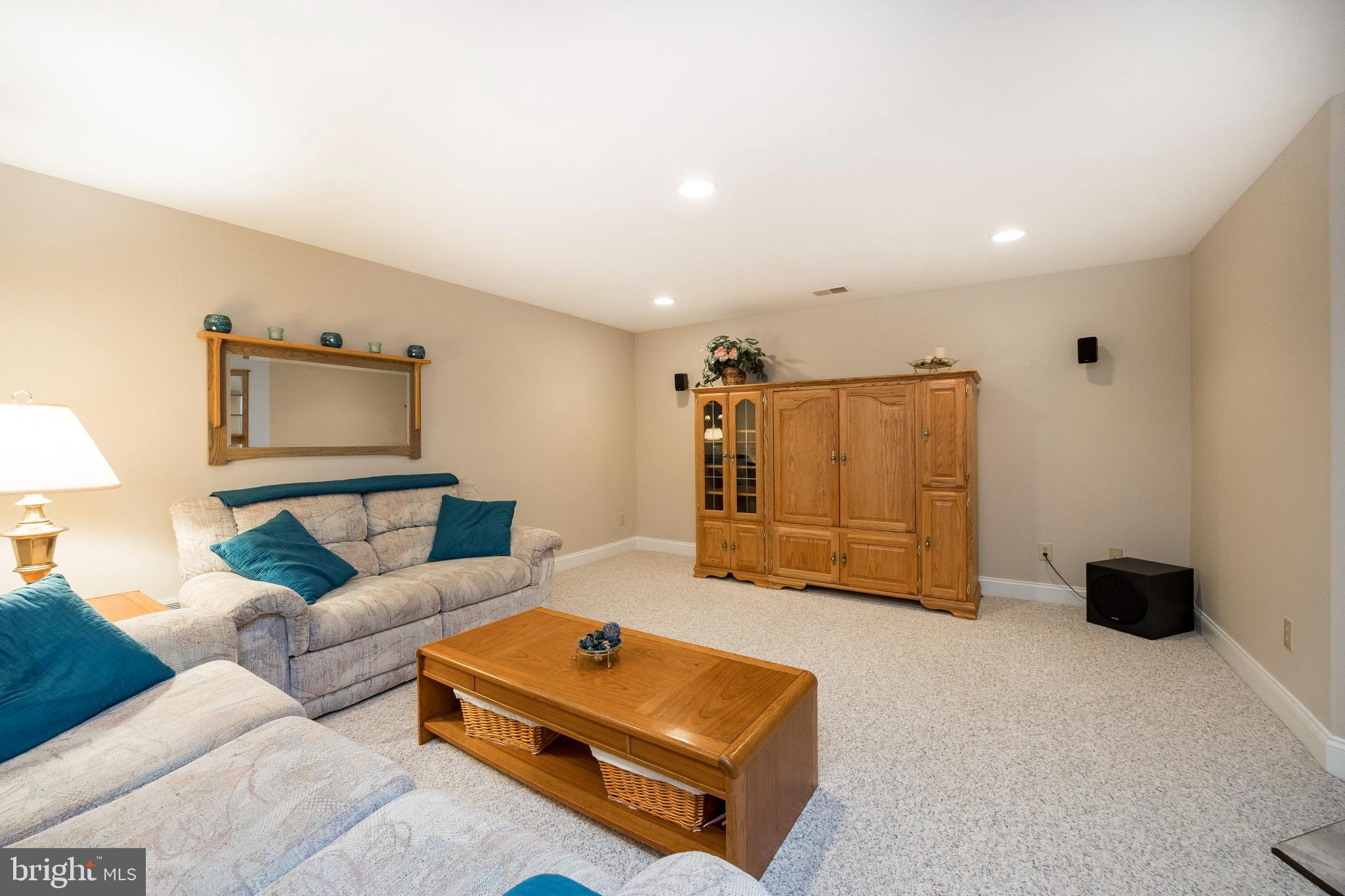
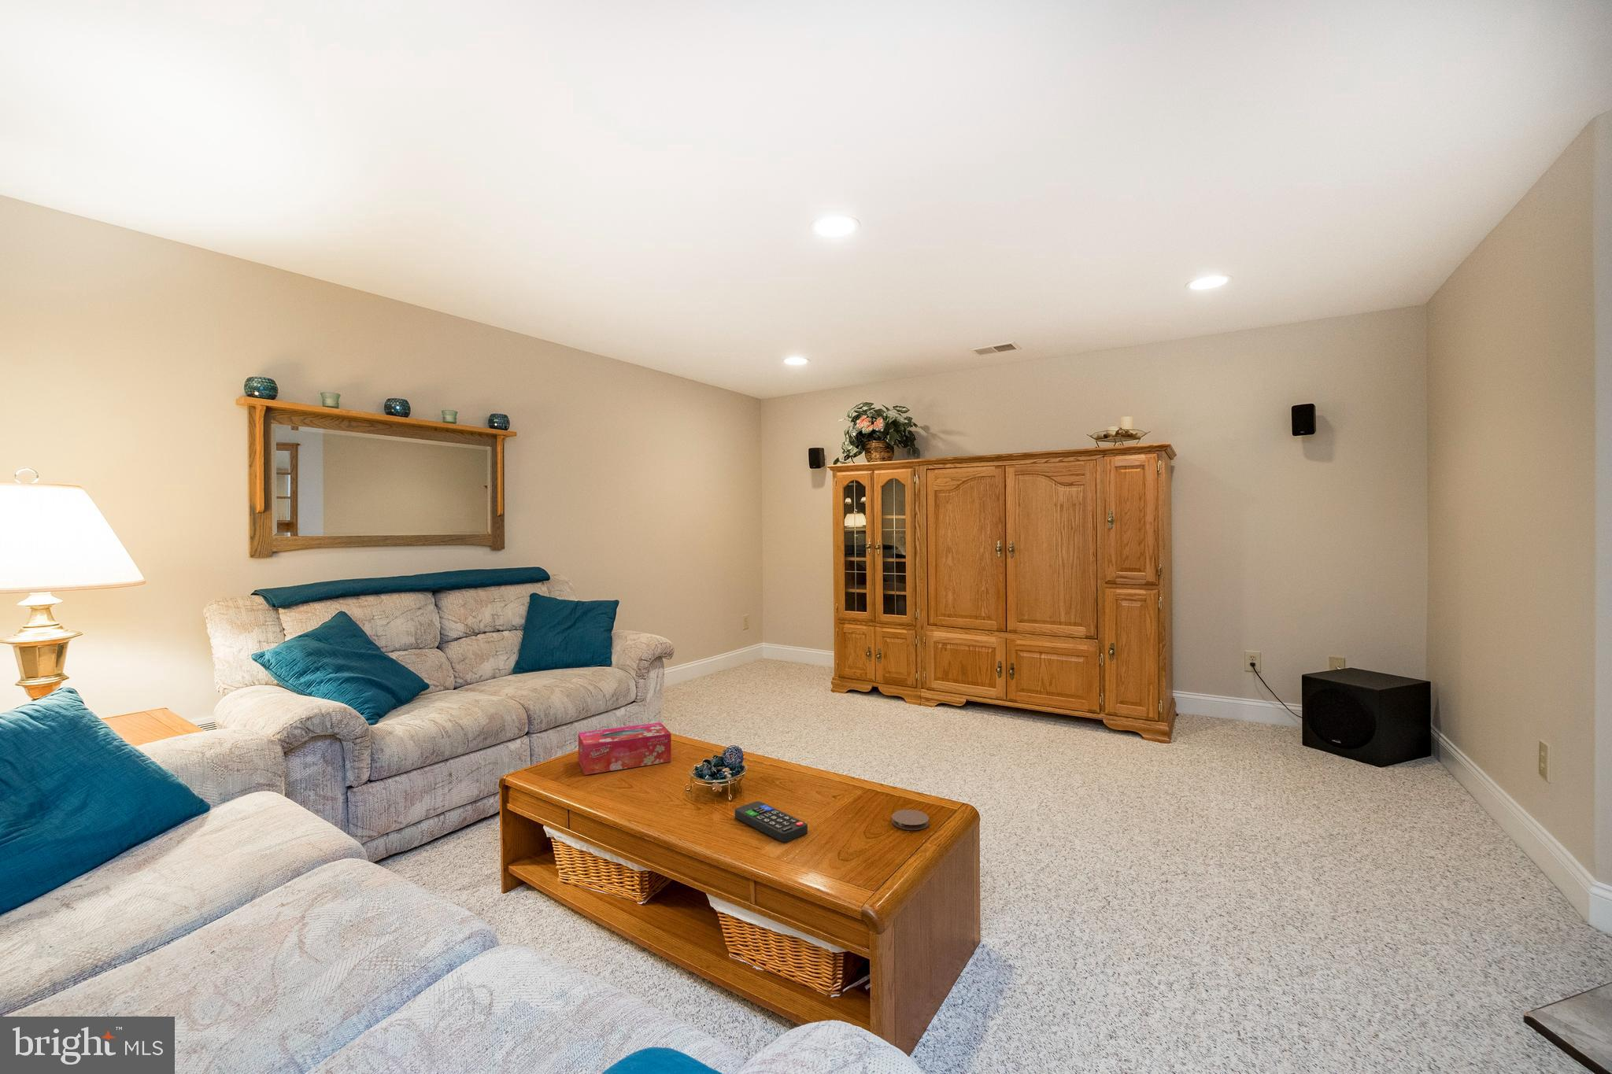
+ coaster (910, 819)
+ tissue box (624, 747)
+ remote control (769, 820)
